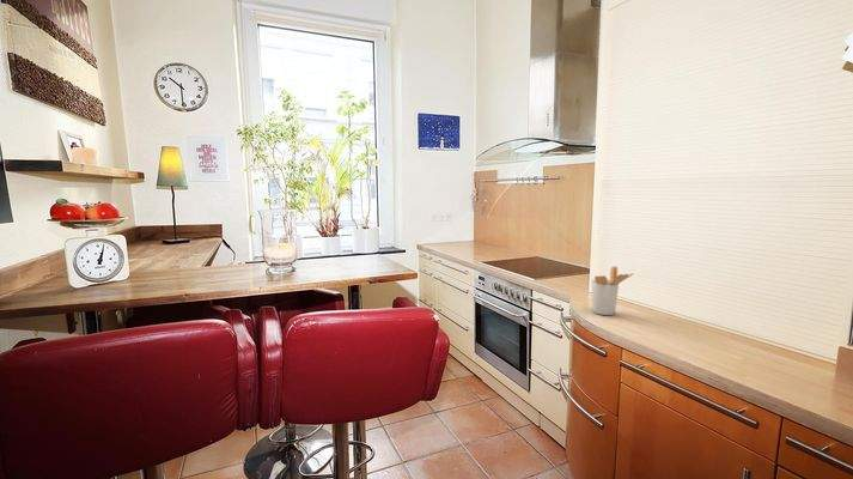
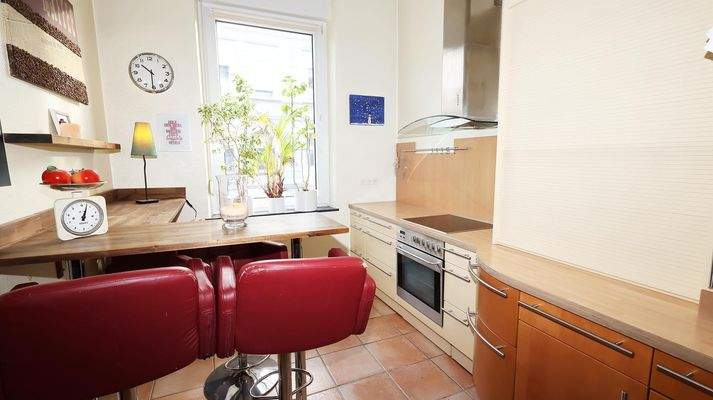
- utensil holder (610, 291)
